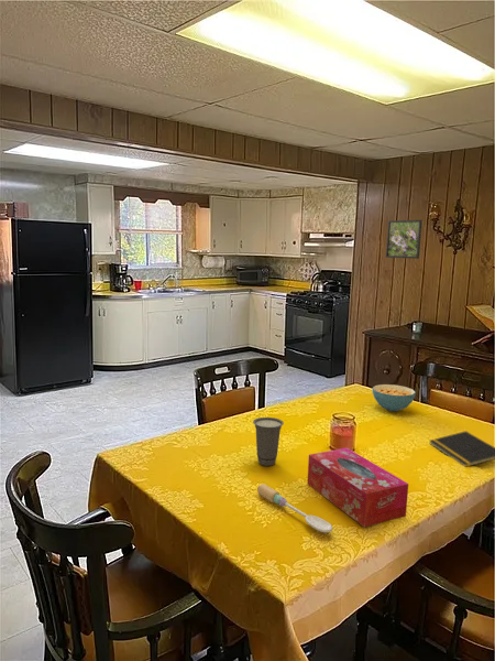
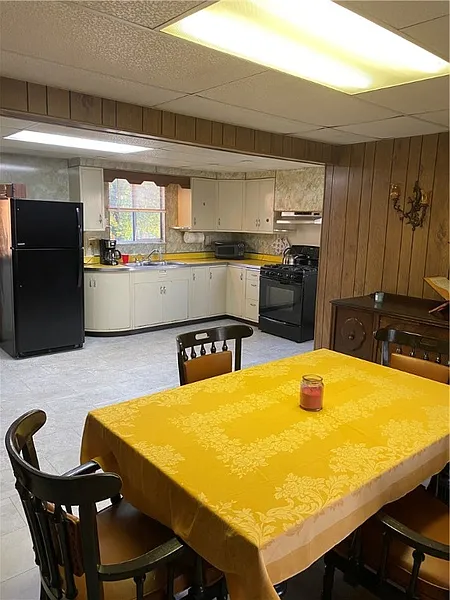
- cereal bowl (393, 399)
- notepad (465, 447)
- cup (267, 442)
- spoon (292, 507)
- tissue box (354, 484)
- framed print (403, 239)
